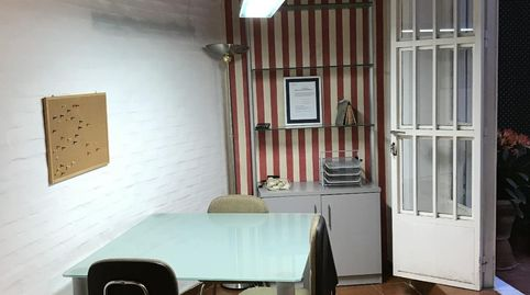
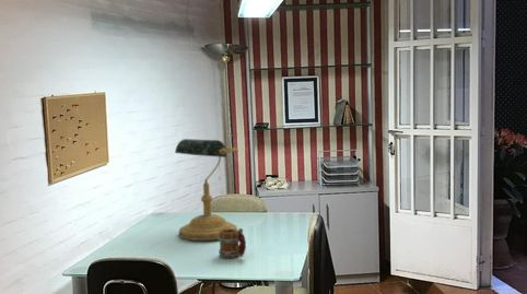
+ desk lamp (206, 186)
+ mug (232, 242)
